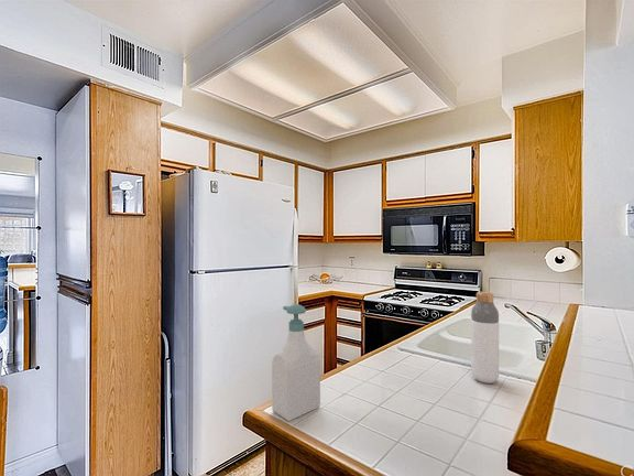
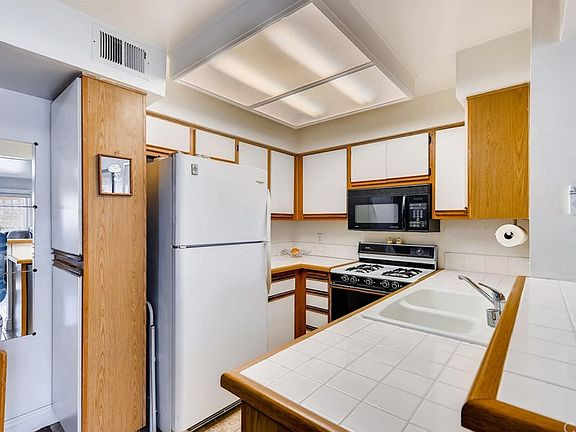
- soap bottle (294, 355)
- bottle (484, 336)
